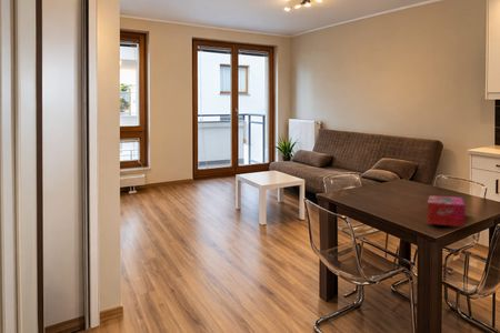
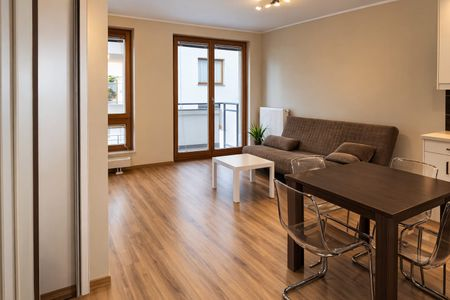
- tissue box (444, 210)
